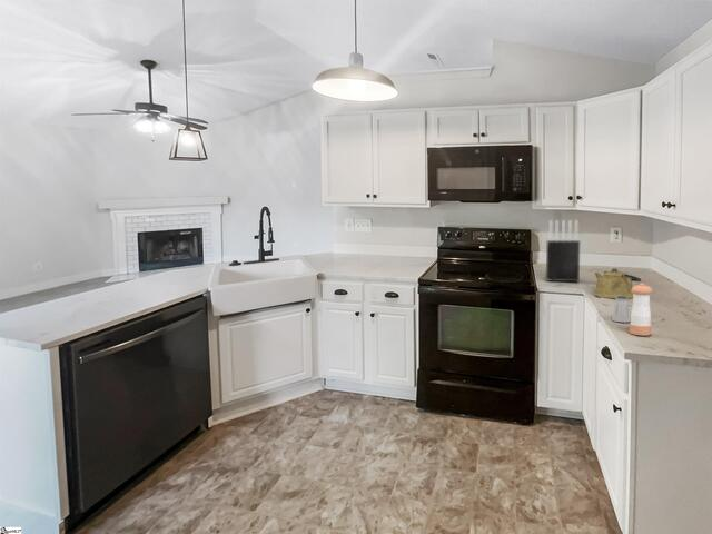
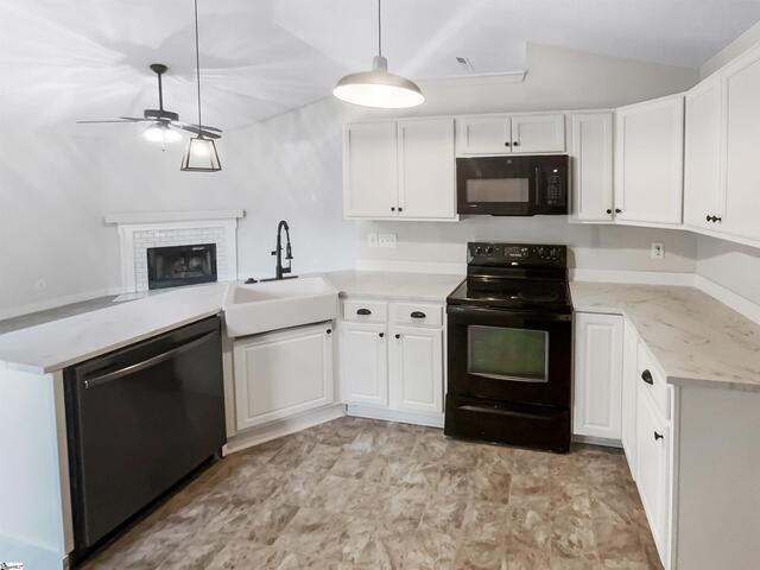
- knife block (563, 250)
- pepper shaker (641, 308)
- saltshaker (621, 308)
- kettle (611, 281)
